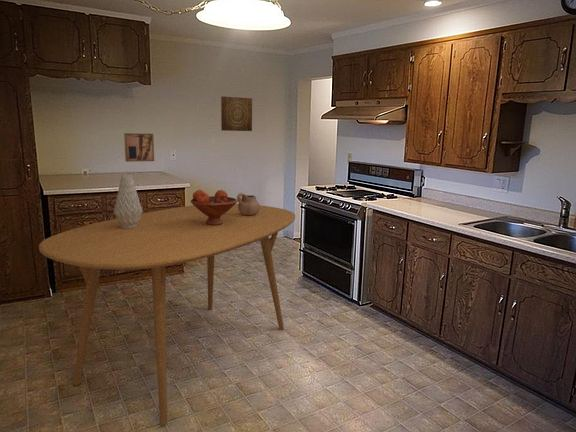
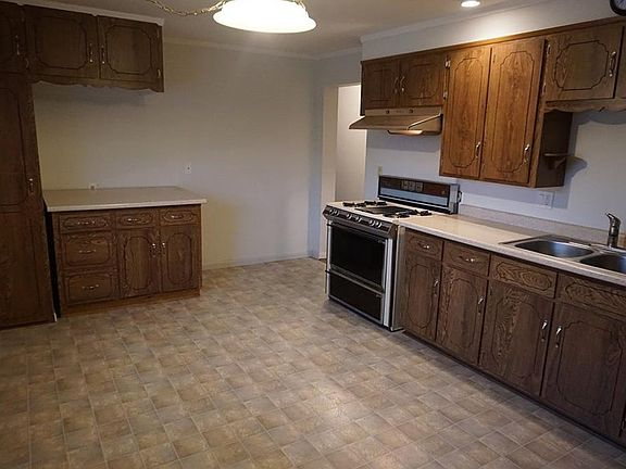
- pitcher (246, 203)
- dining table (208, 290)
- fruit bowl (214, 207)
- vase (127, 200)
- wall art (236, 114)
- wall art (139, 147)
